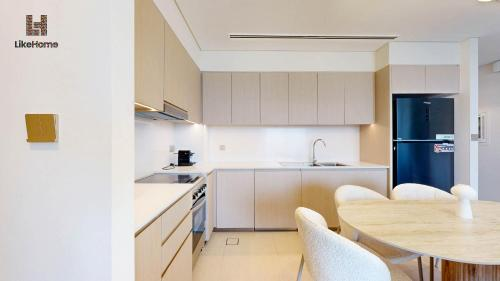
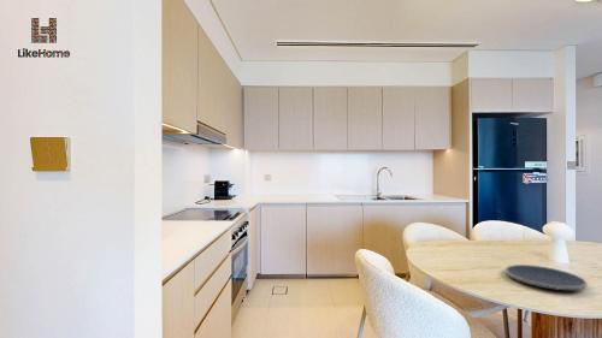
+ plate (543, 277)
